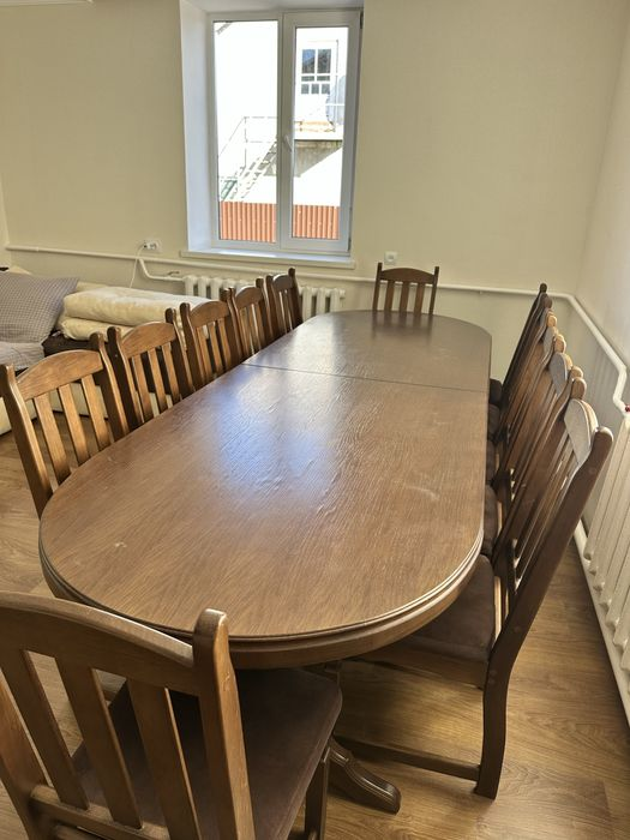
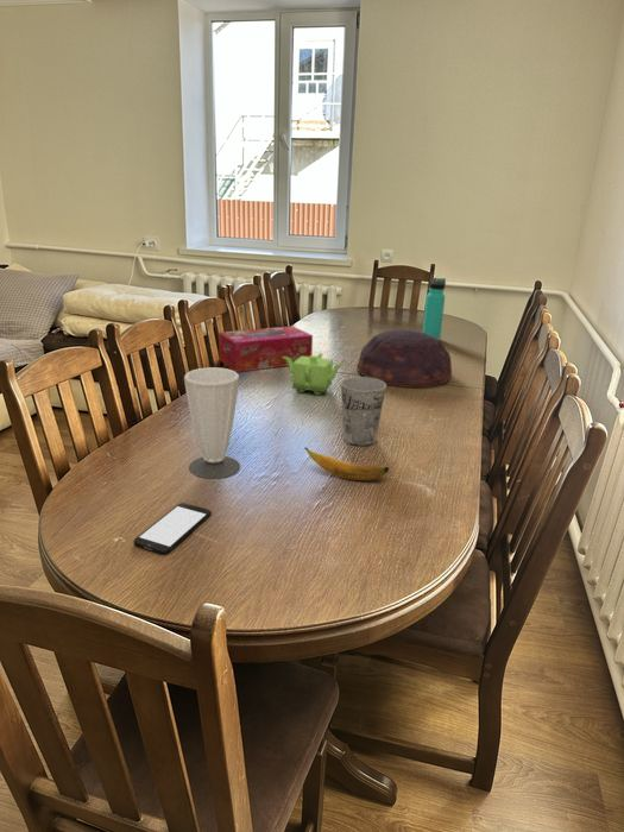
+ bowl (405, 352)
+ banana (346, 464)
+ tissue box (265, 347)
+ teapot (314, 372)
+ smartphone (174, 527)
+ cup (361, 412)
+ thermos bottle (434, 309)
+ cup (213, 422)
